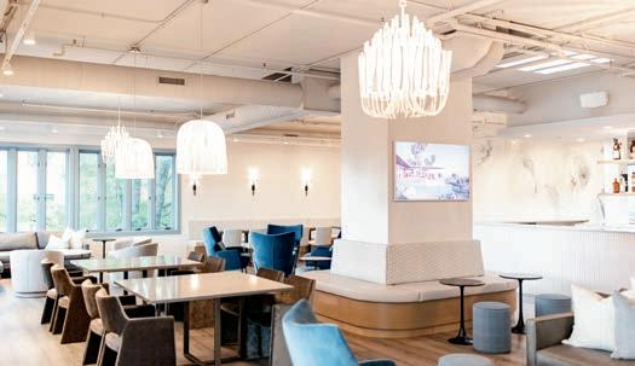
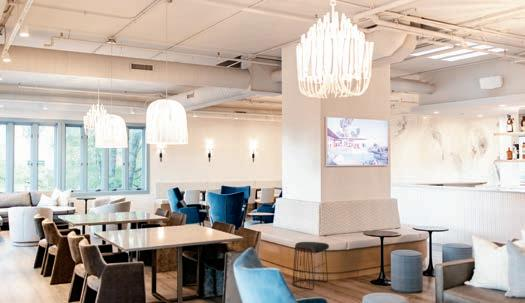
+ stool (308, 263)
